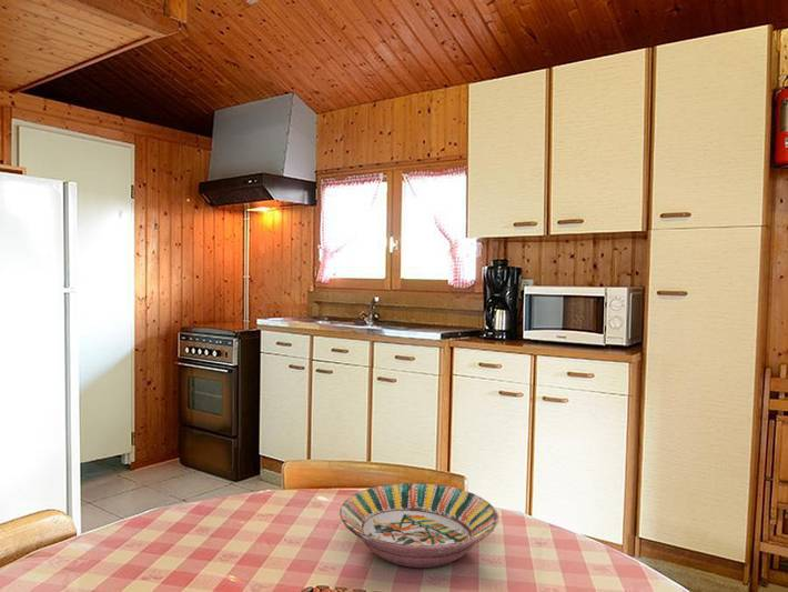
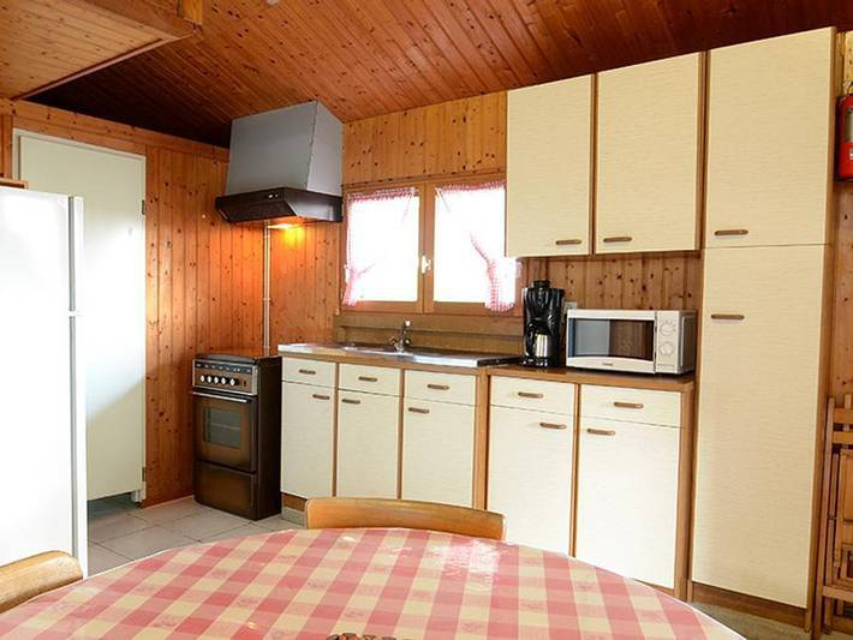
- serving bowl (417, 529)
